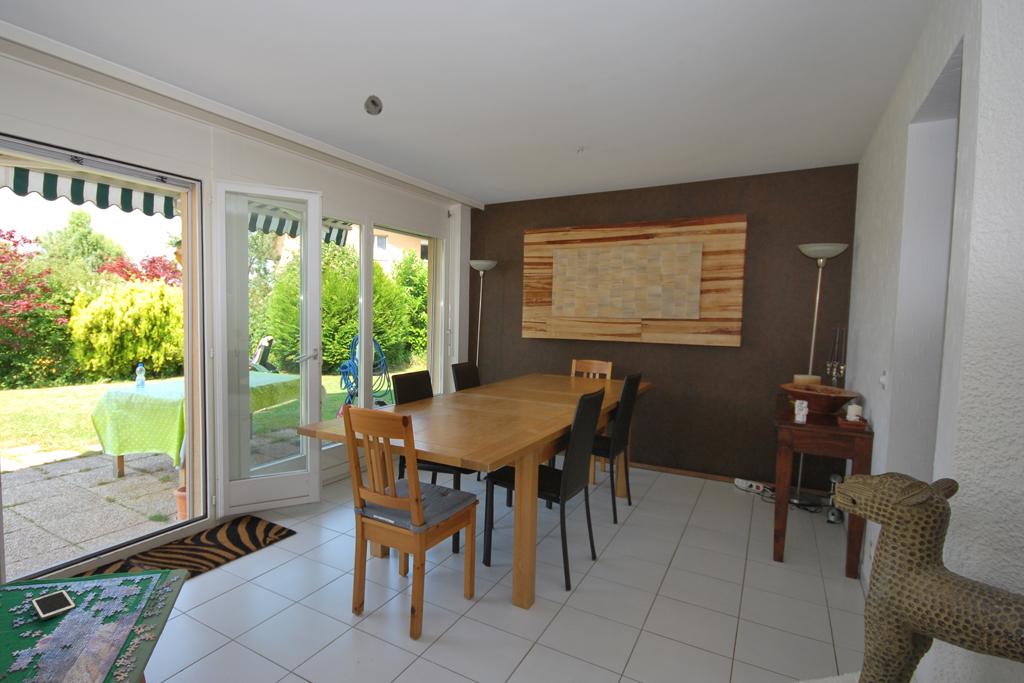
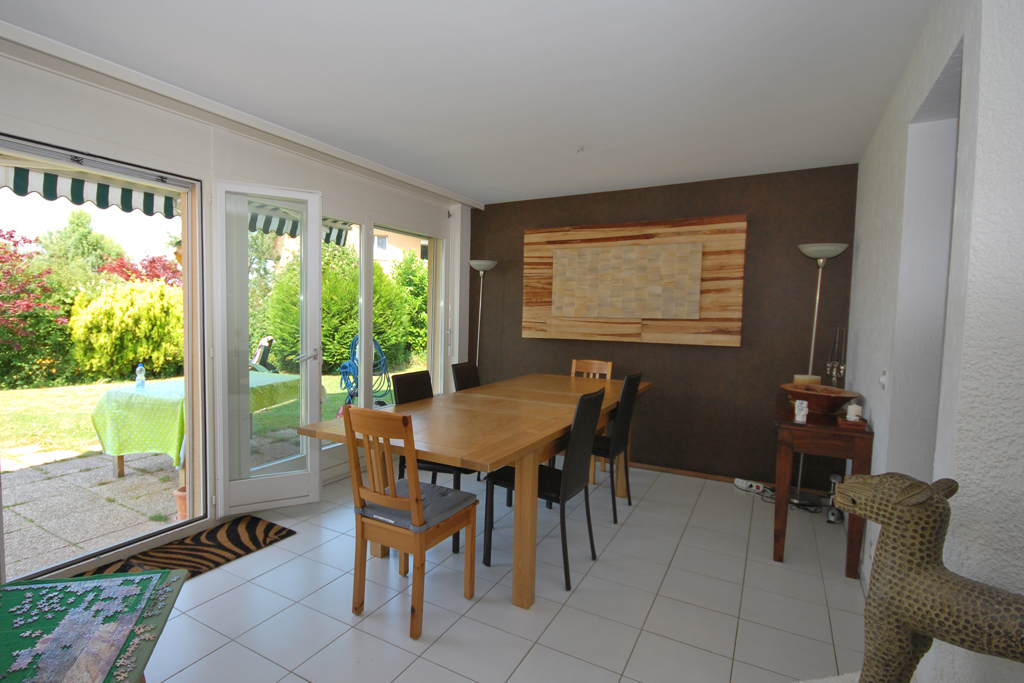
- smoke detector (373, 105)
- cell phone (53, 604)
